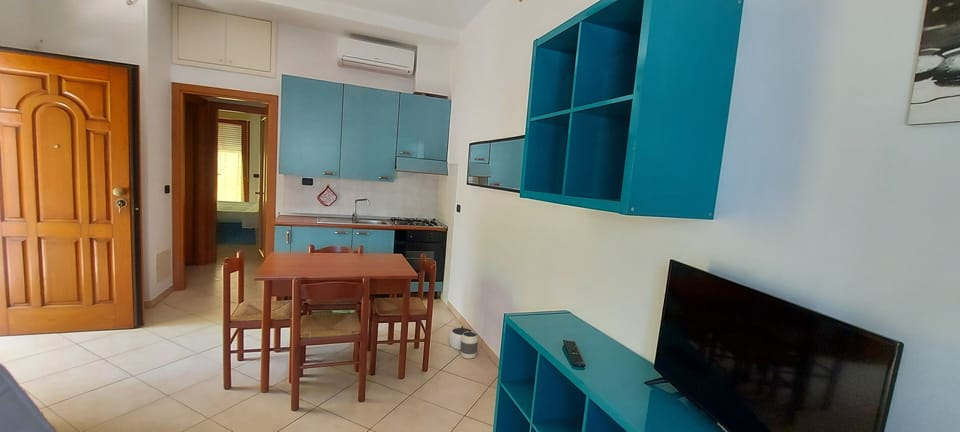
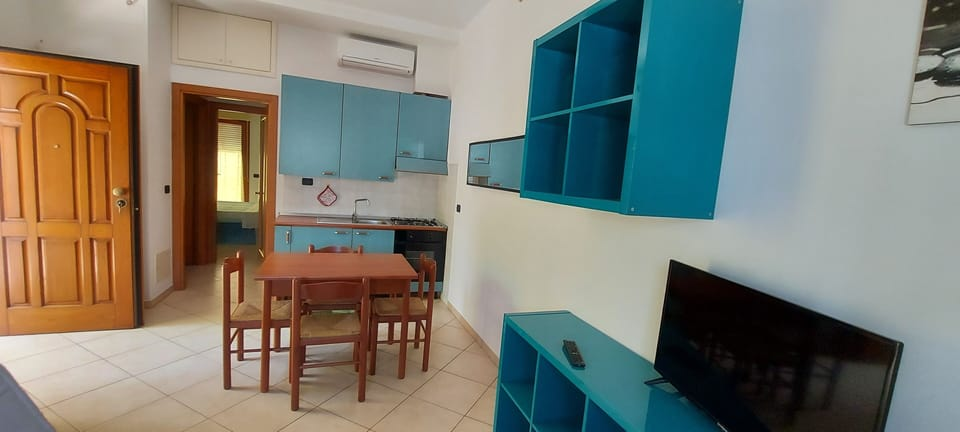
- waste basket (464, 338)
